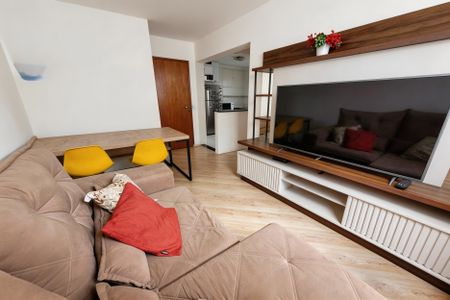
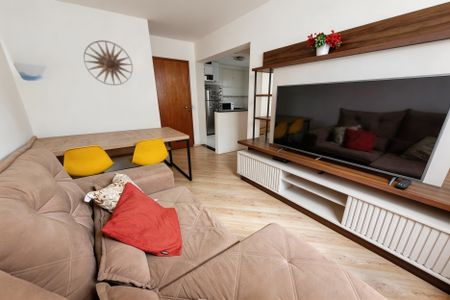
+ wall art (109, 63)
